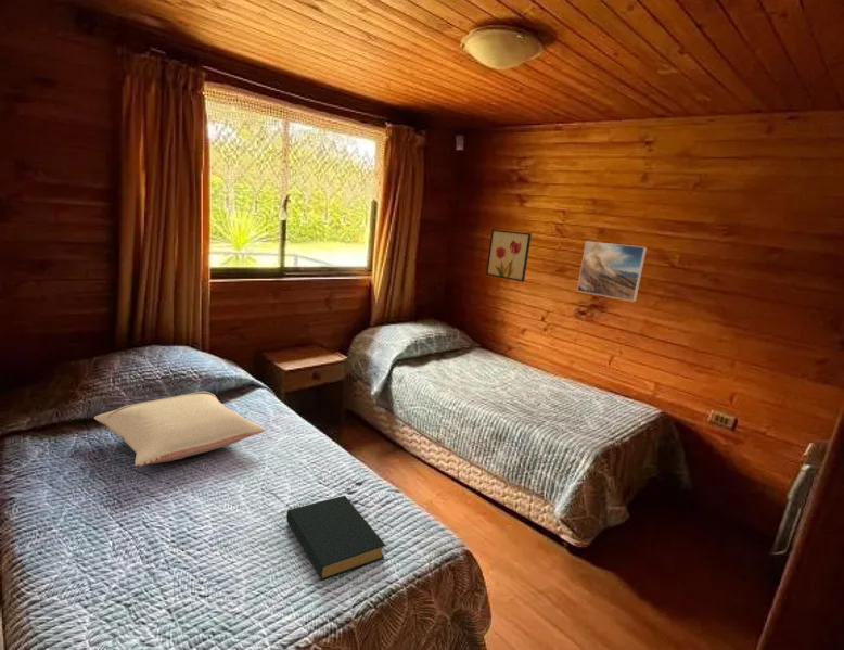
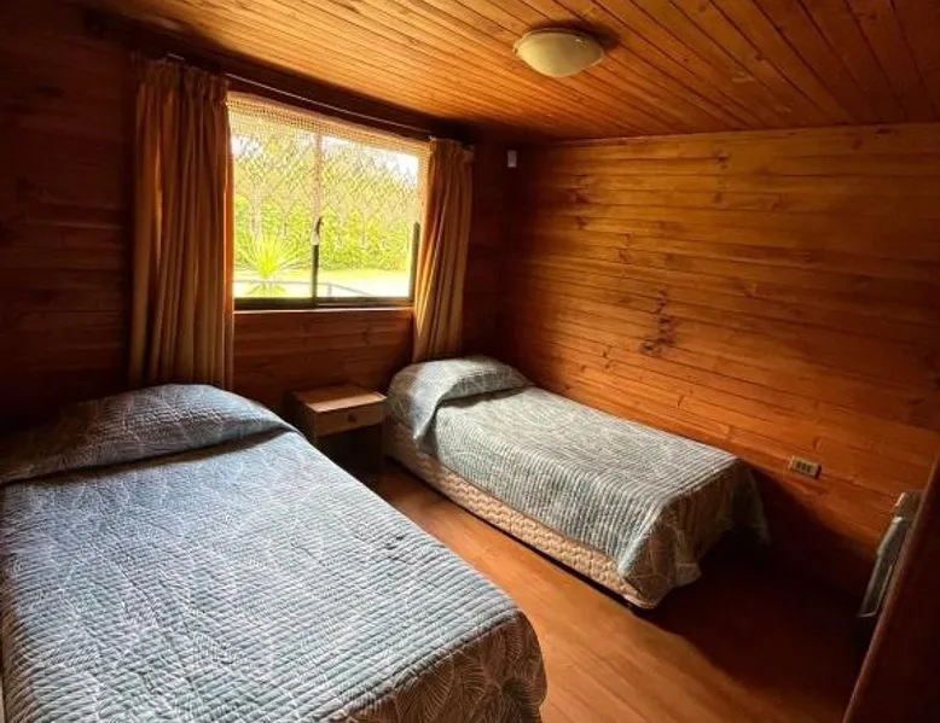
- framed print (610, 270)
- hardback book (333, 533)
- pillow (180, 425)
- wall art (508, 255)
